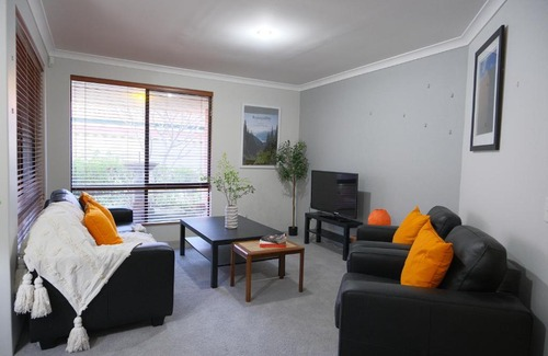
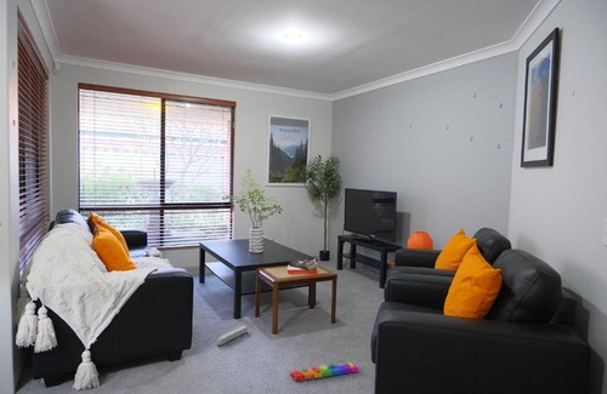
+ knob puzzle (324, 369)
+ toy train (232, 335)
